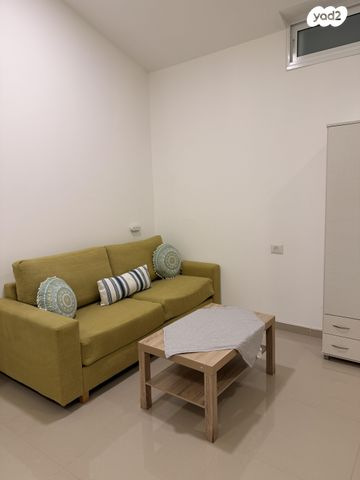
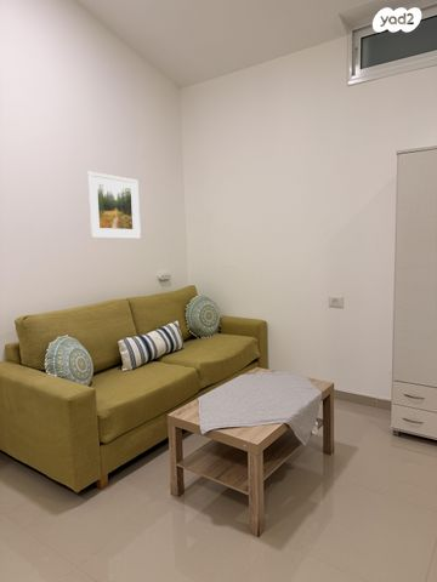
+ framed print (115, 207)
